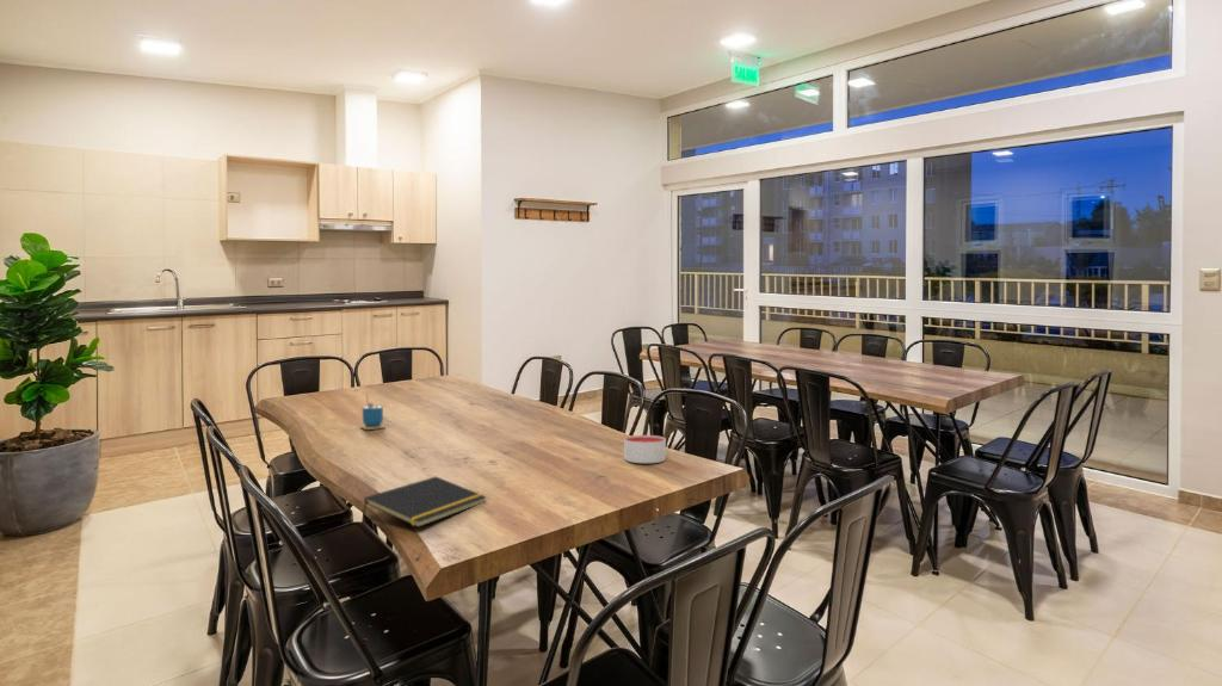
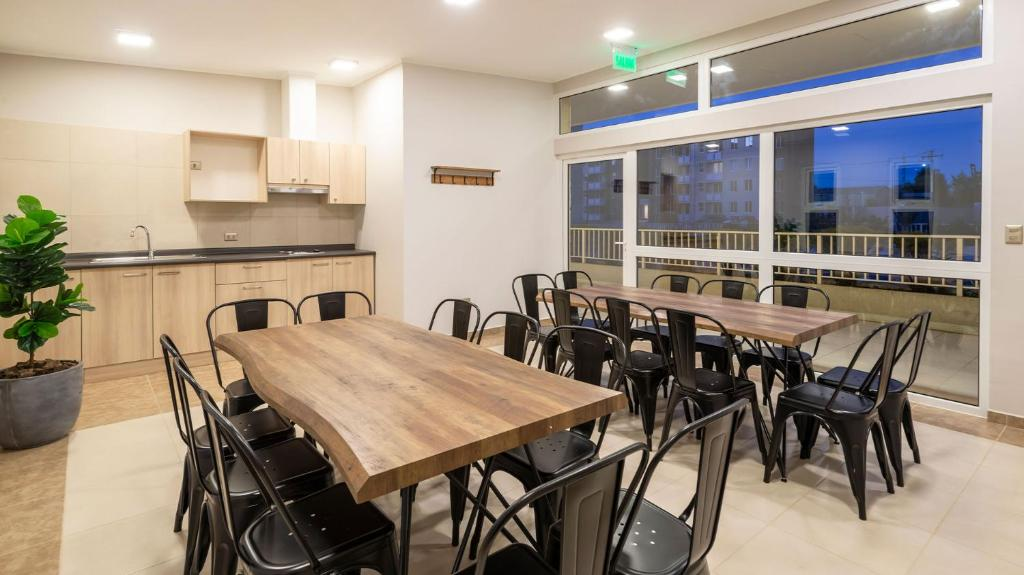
- candle (644, 447)
- notepad (427, 499)
- cup (372, 409)
